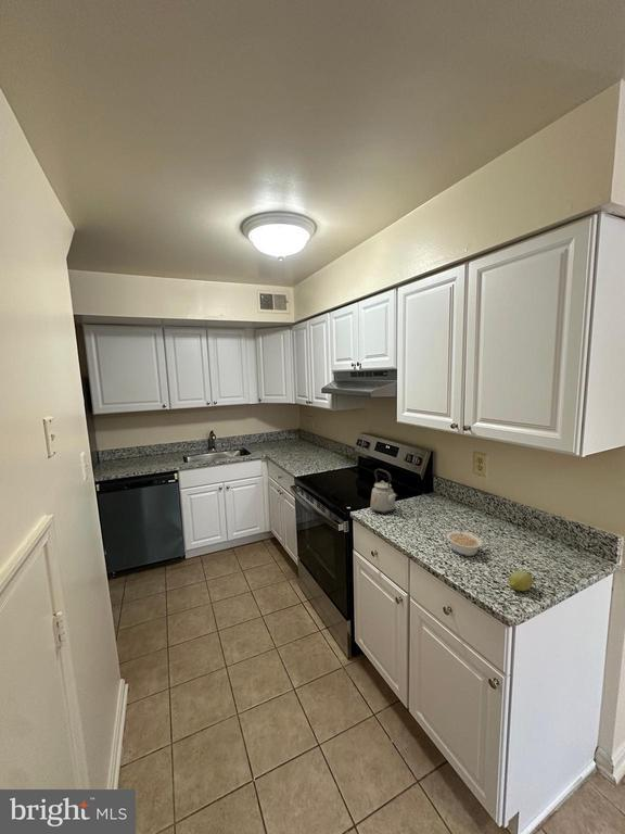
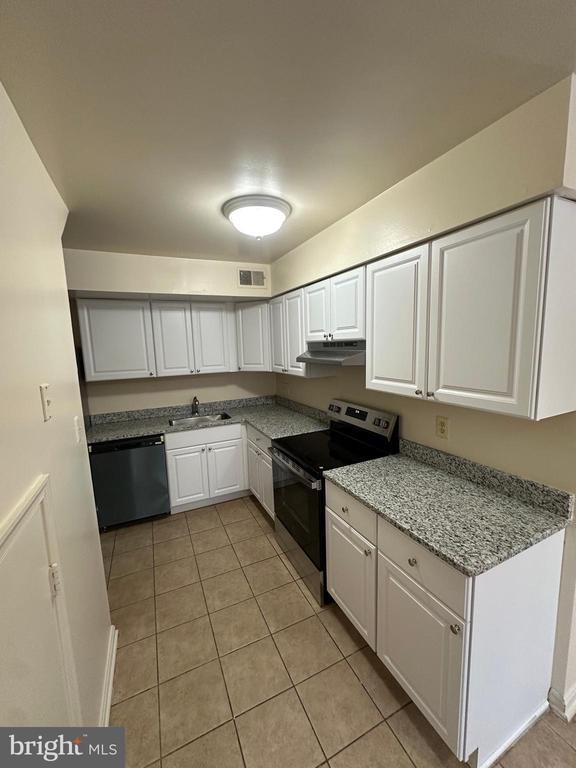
- kettle (385, 491)
- legume (462, 542)
- fruit (520, 580)
